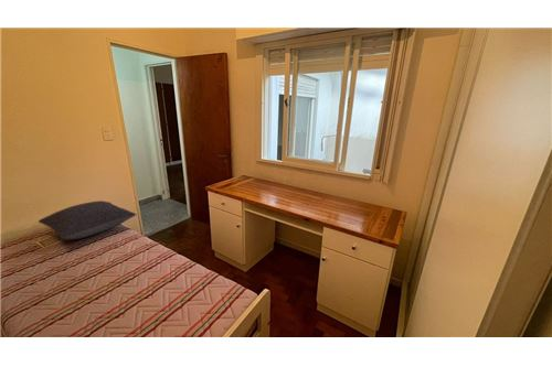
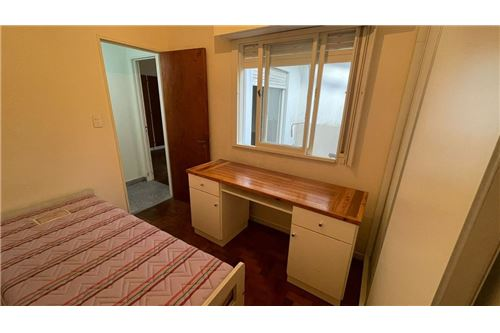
- pillow (91, 218)
